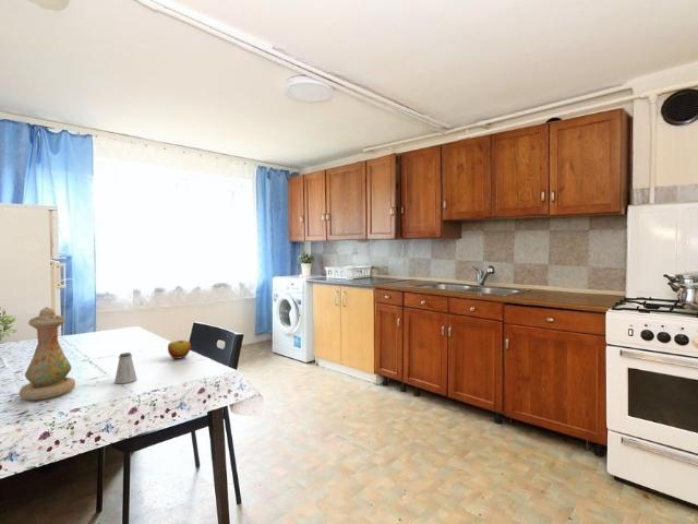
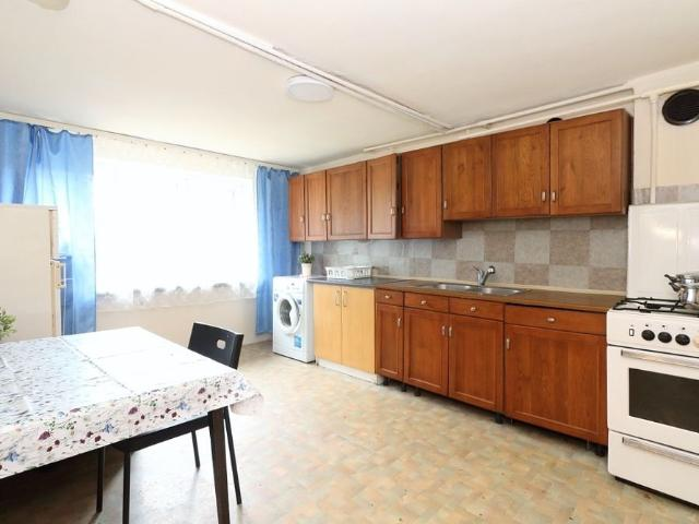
- saltshaker (125, 367)
- vase (47, 349)
- apple (179, 348)
